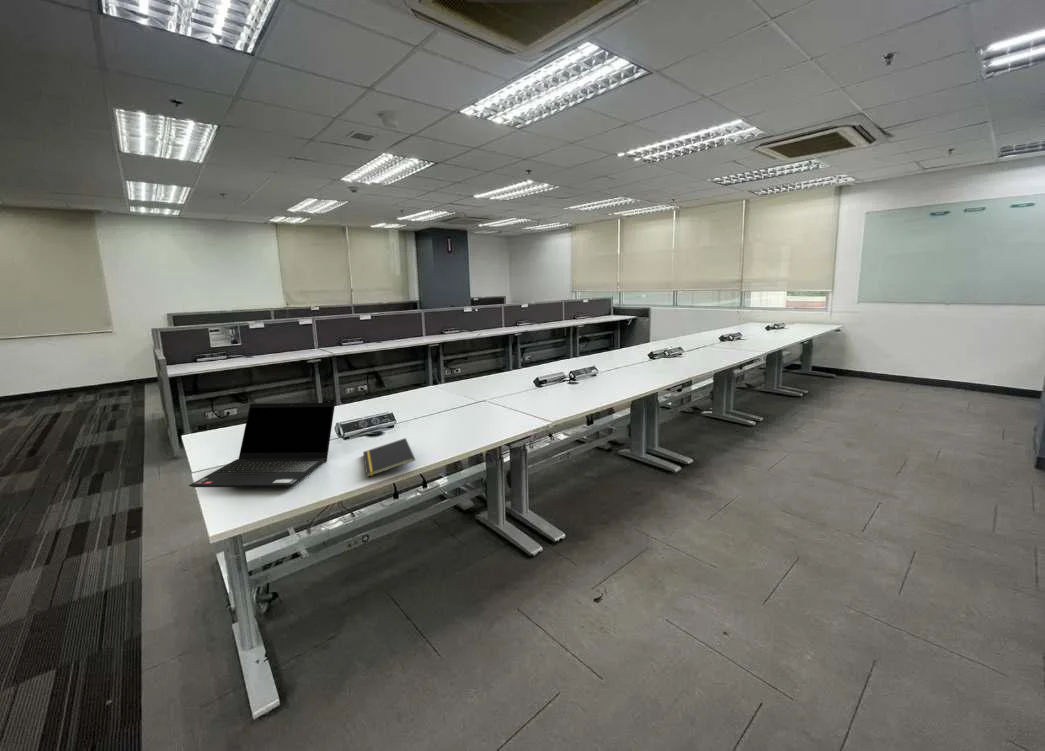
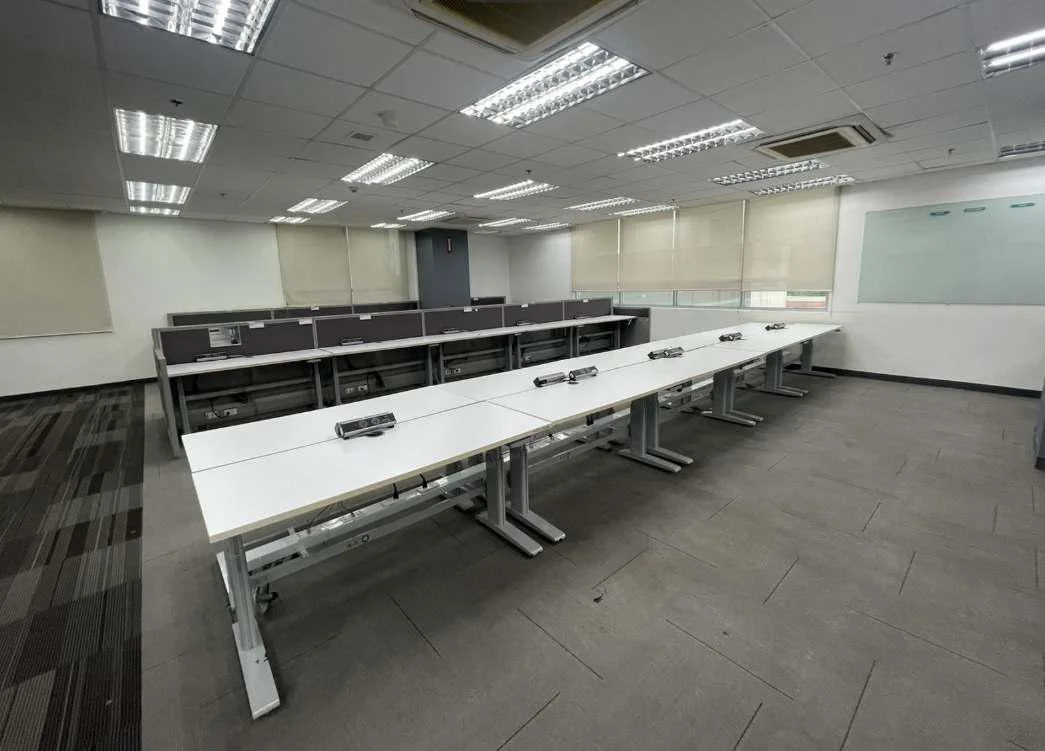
- notepad (387, 456)
- laptop computer (268, 442)
